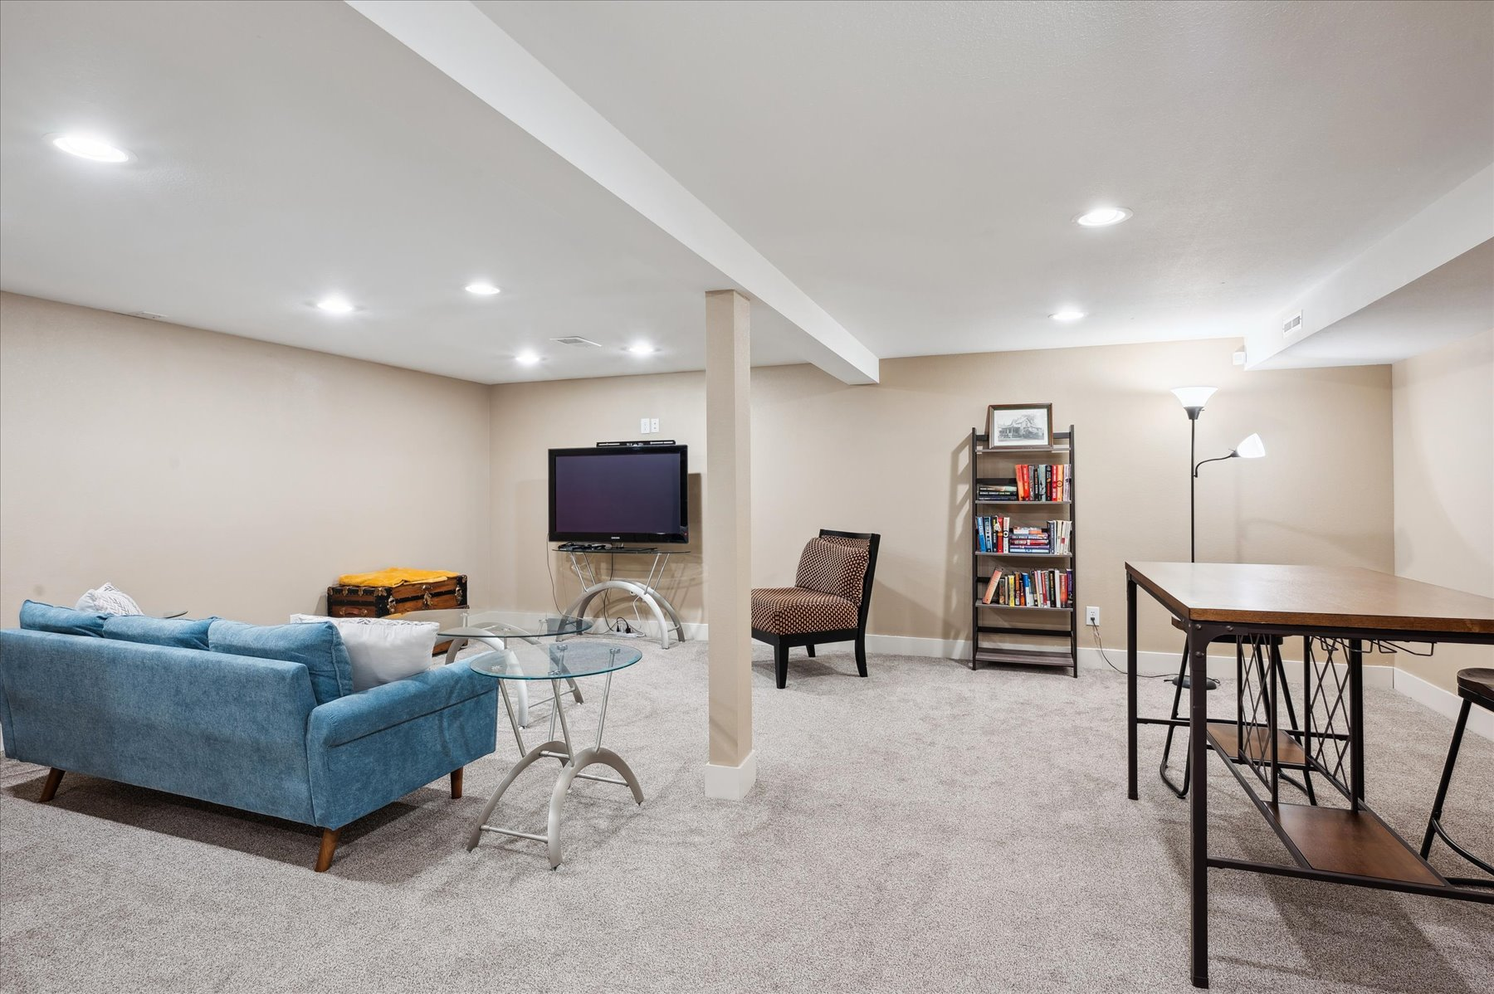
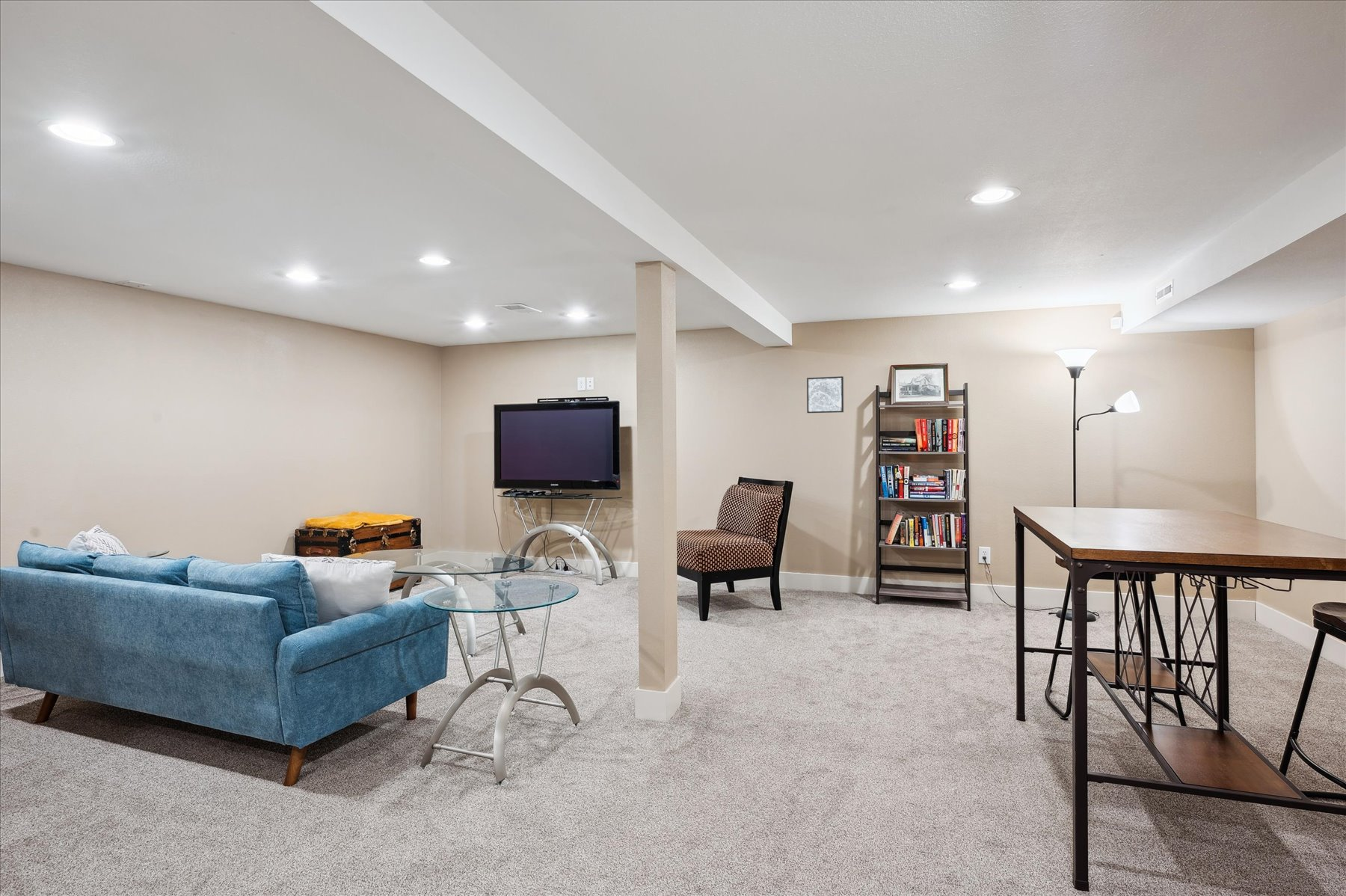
+ wall art (825, 395)
